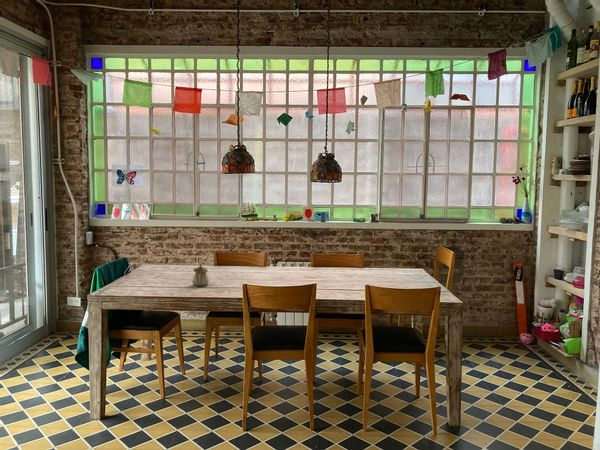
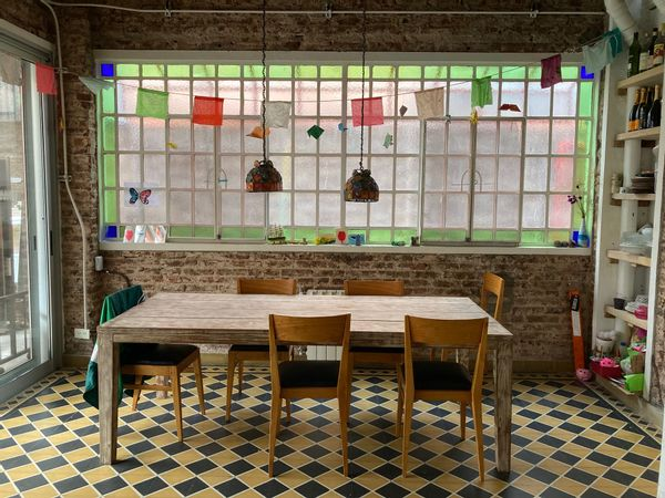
- teapot (200, 274)
